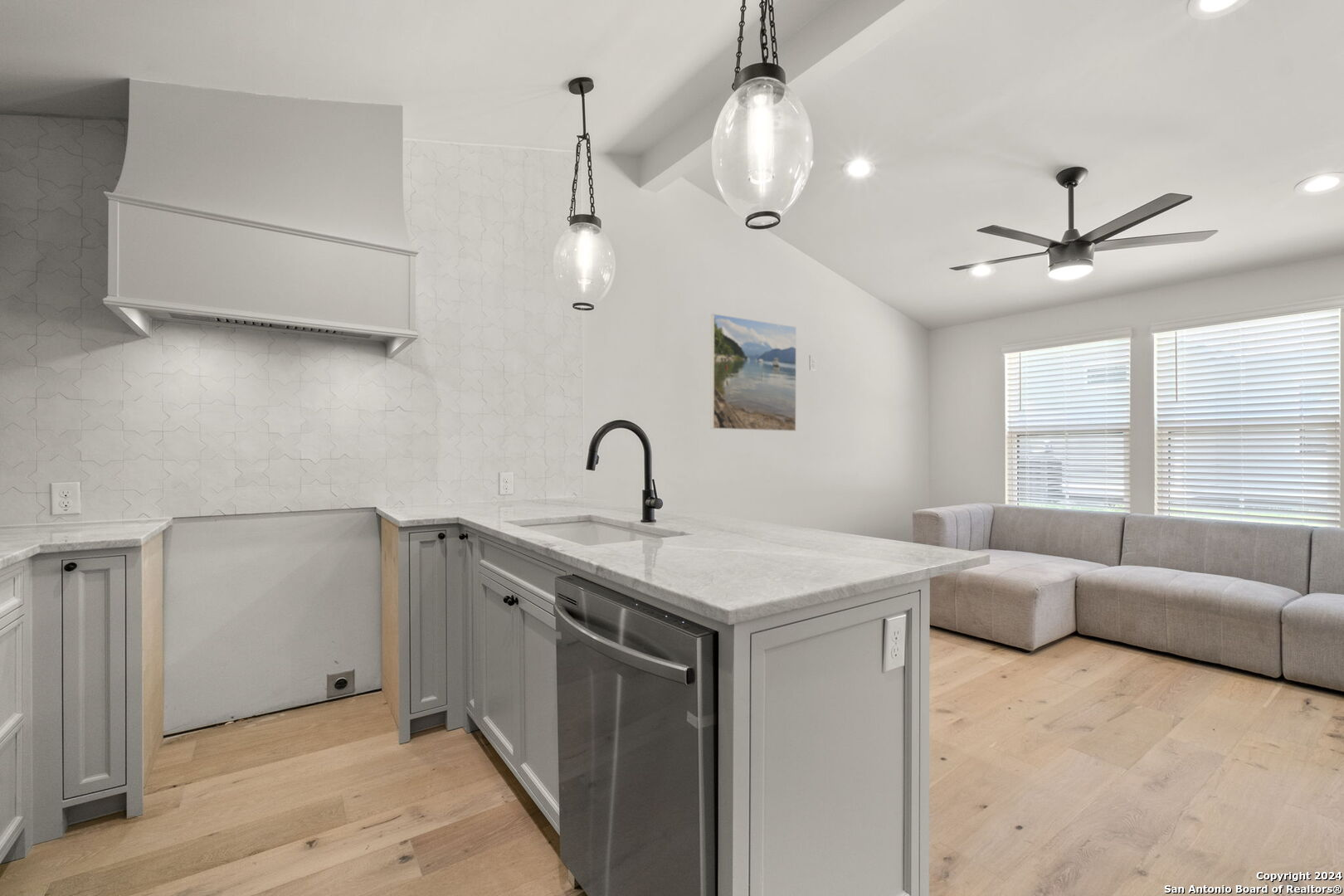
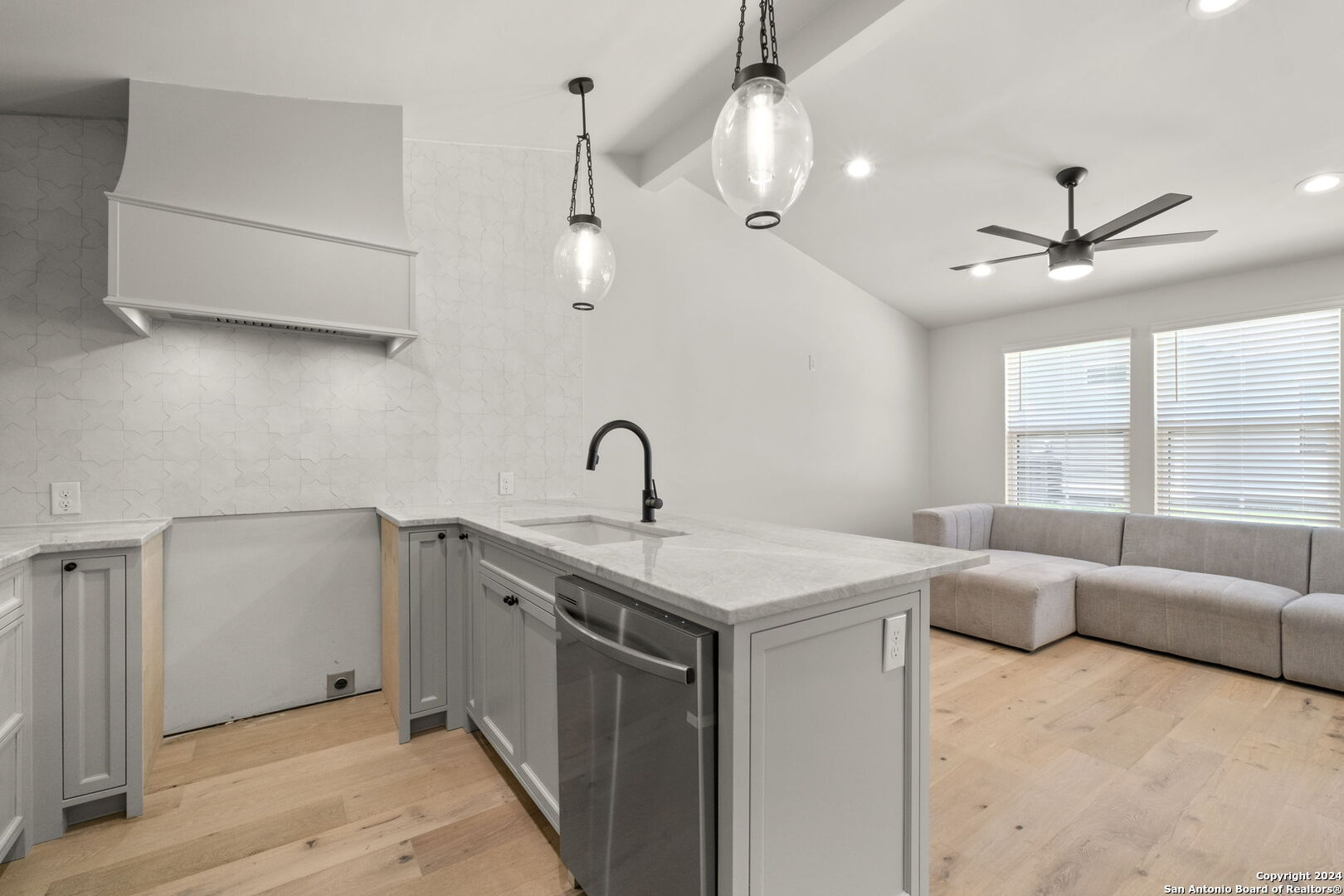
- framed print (755, 375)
